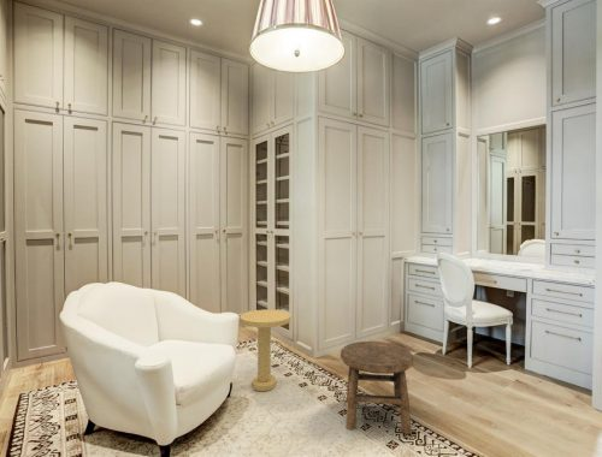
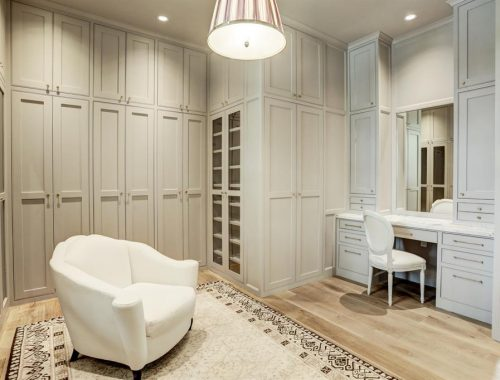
- side table (265, 350)
- stool (376, 380)
